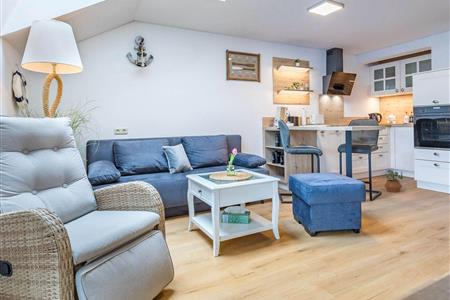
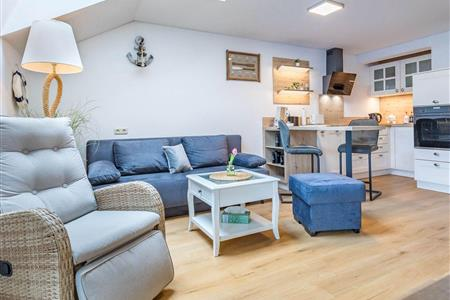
- potted plant (392, 180)
